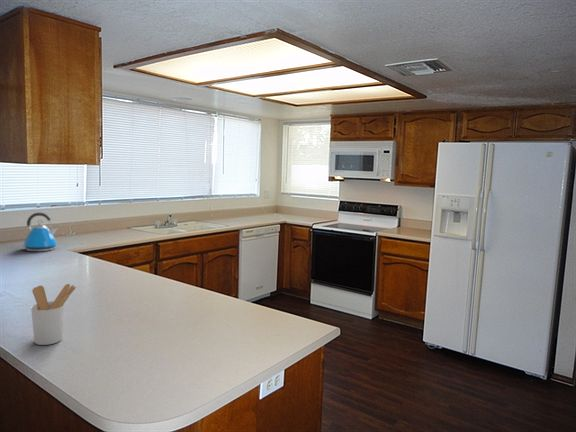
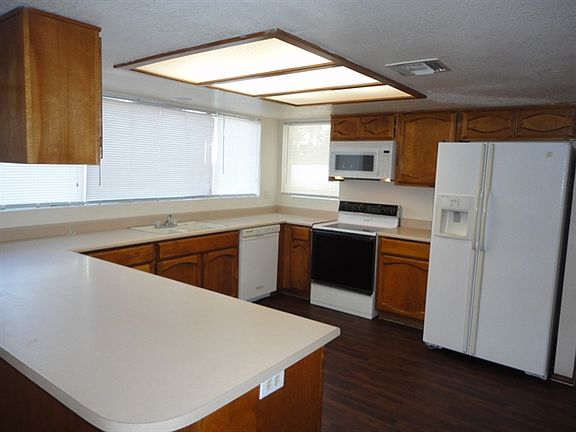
- kettle (39, 230)
- utensil holder (55, 312)
